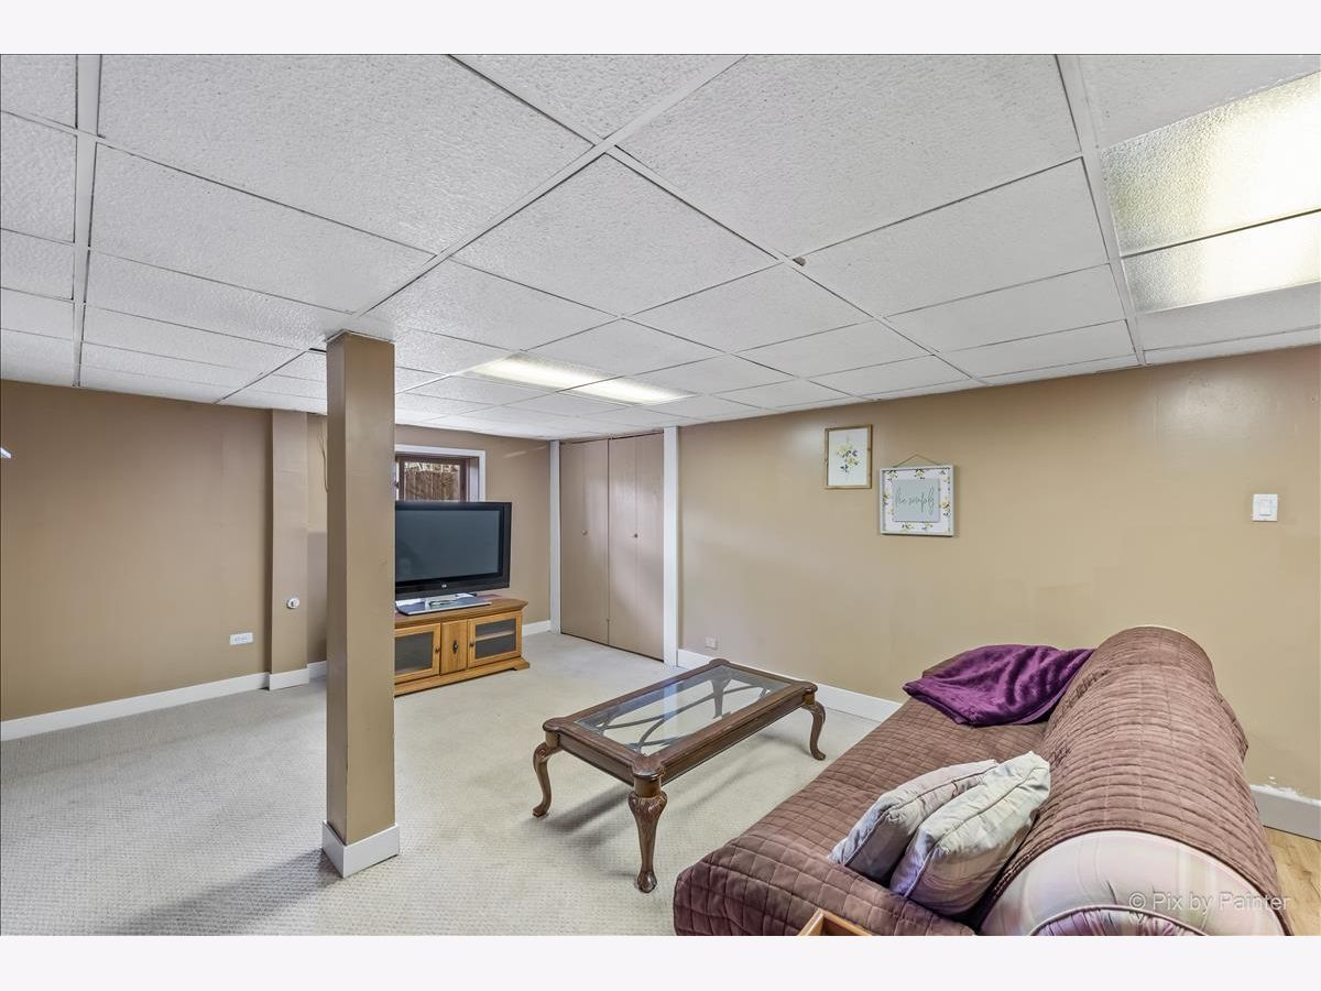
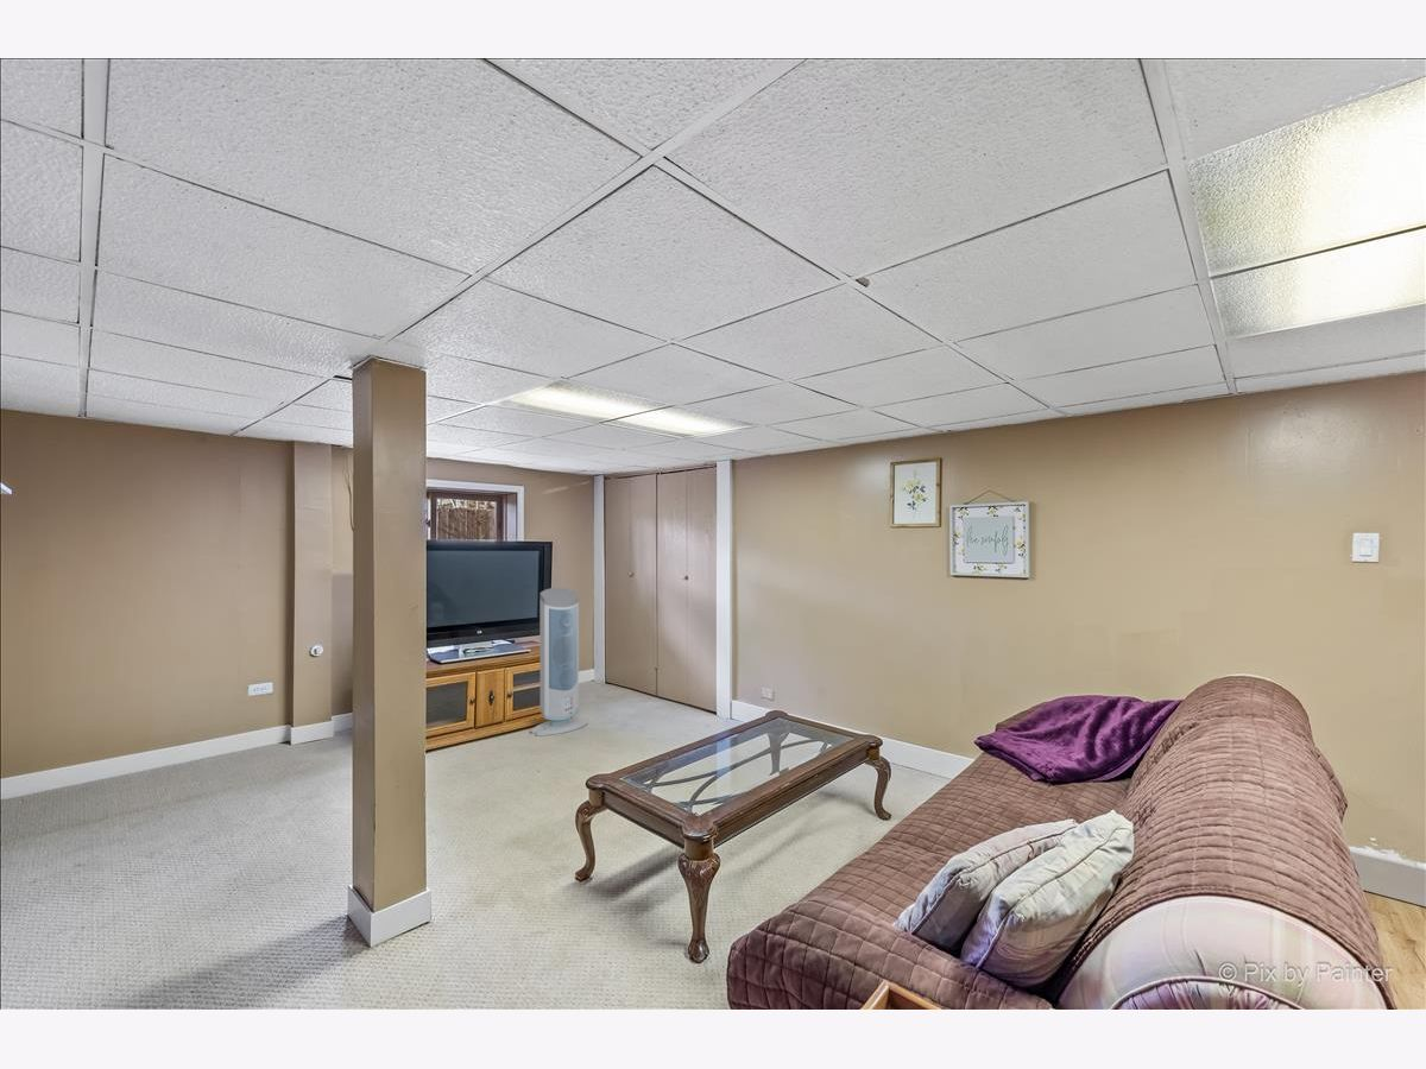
+ air purifier (559, 658)
